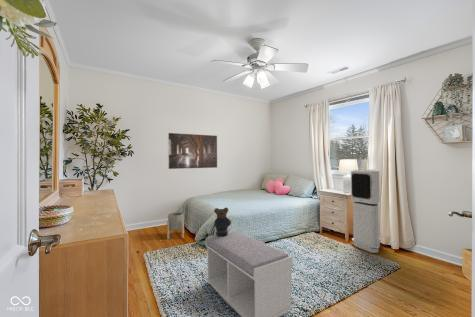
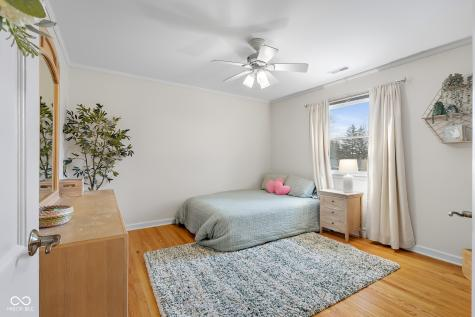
- planter (175, 225)
- air purifier (370, 208)
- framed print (194, 151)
- teddy bear (222, 221)
- bench (244, 270)
